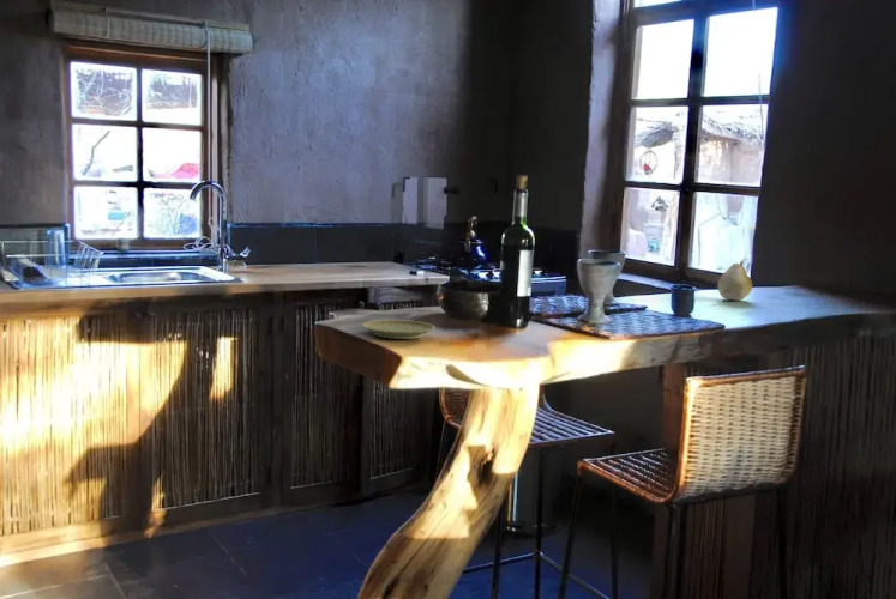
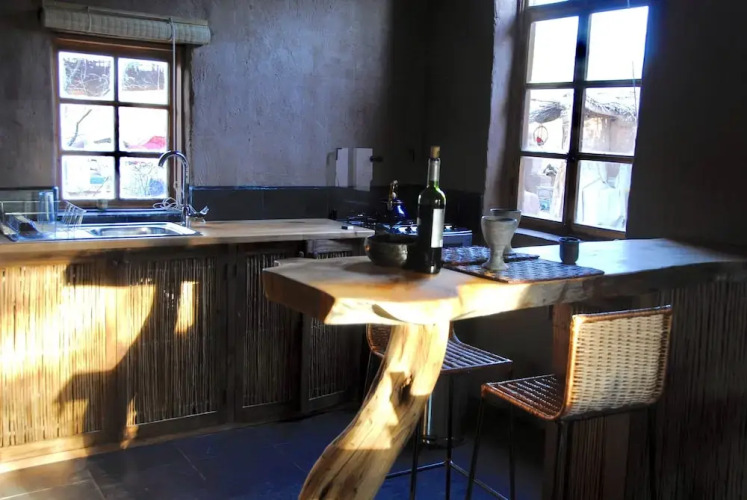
- plate (398, 329)
- fruit (734, 280)
